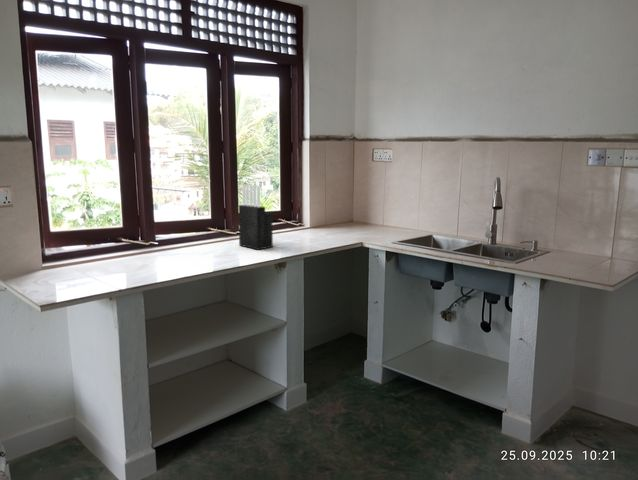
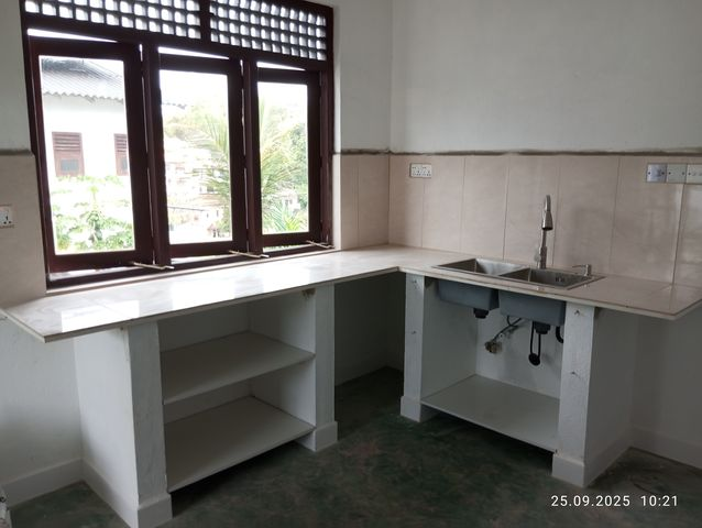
- knife block (257, 215)
